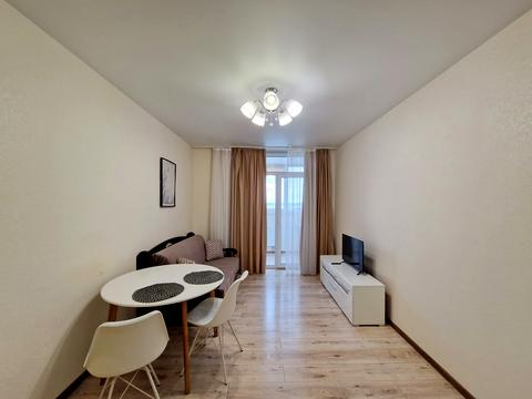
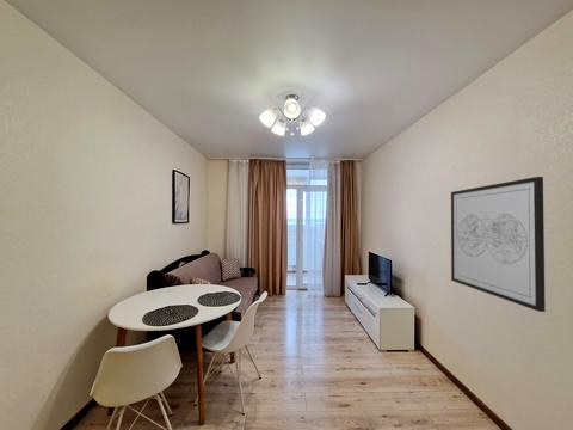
+ wall art (487, 239)
